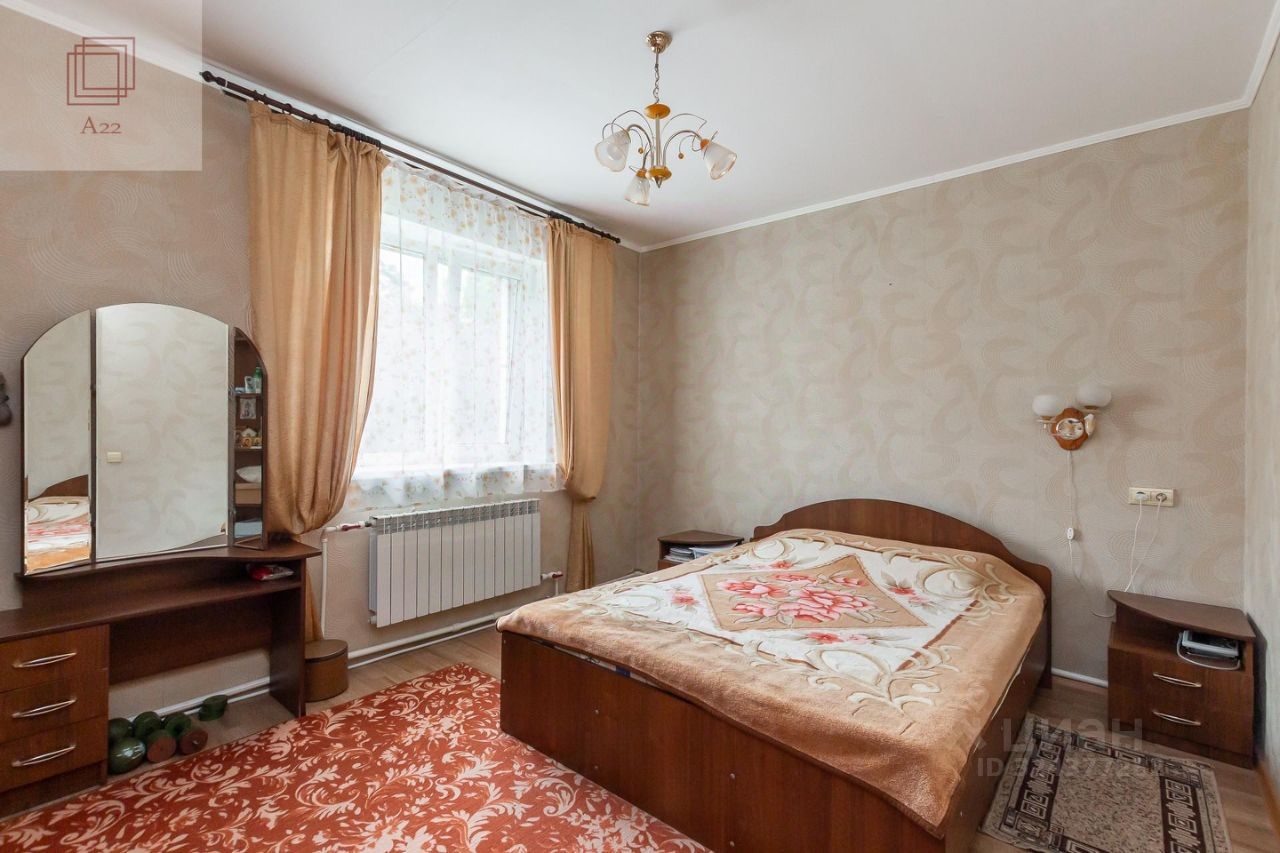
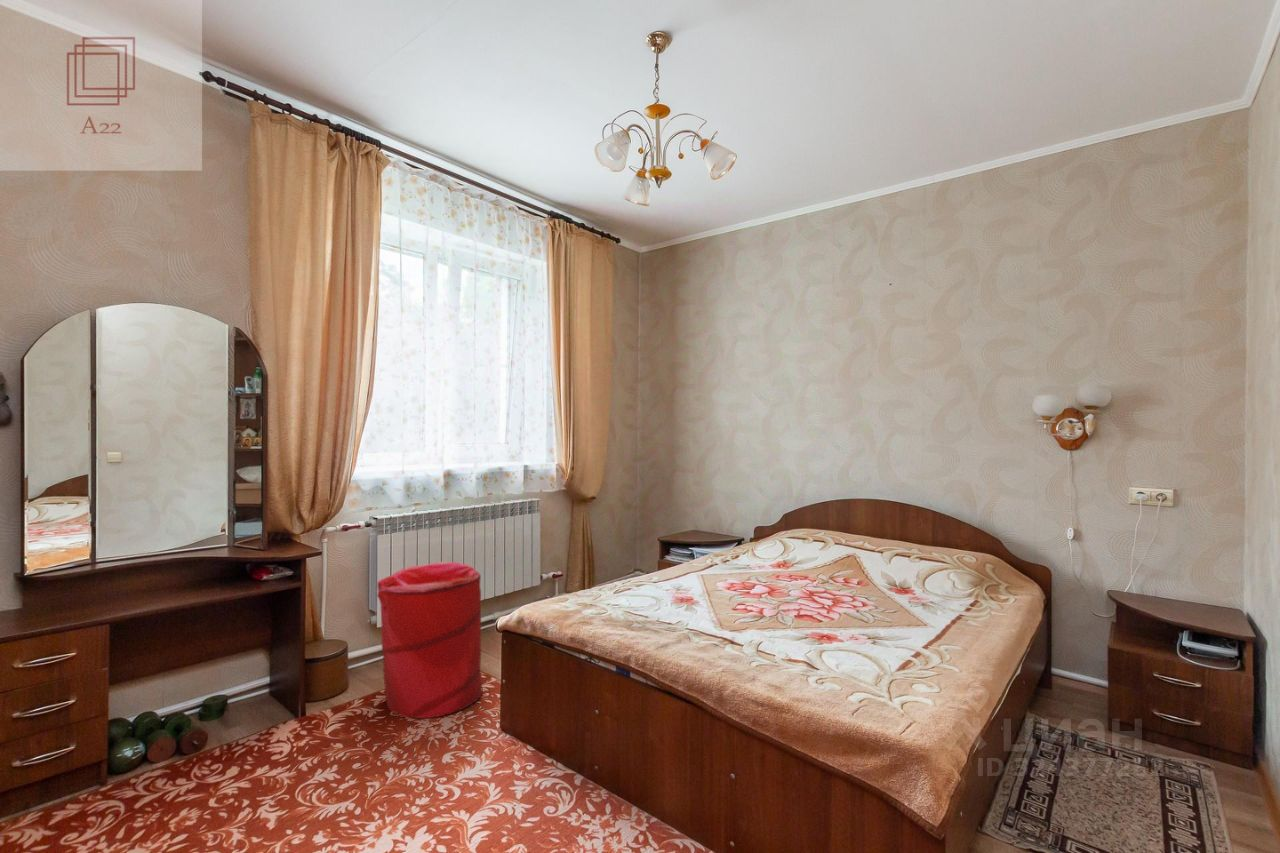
+ laundry hamper (431, 633)
